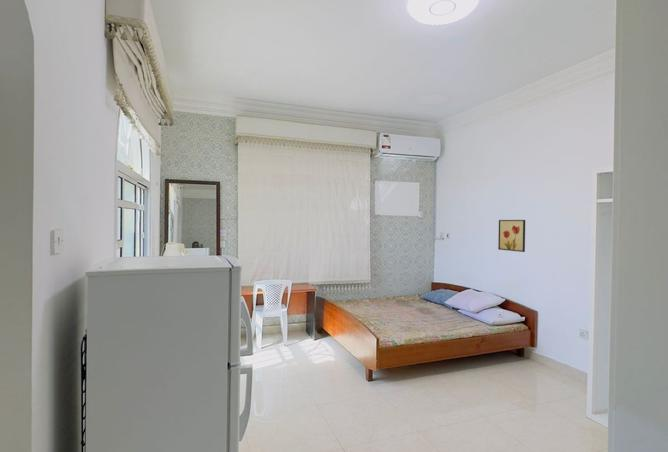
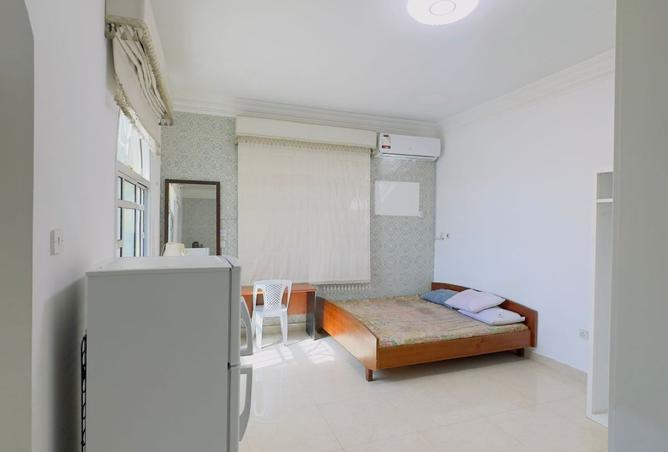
- wall art (511, 235)
